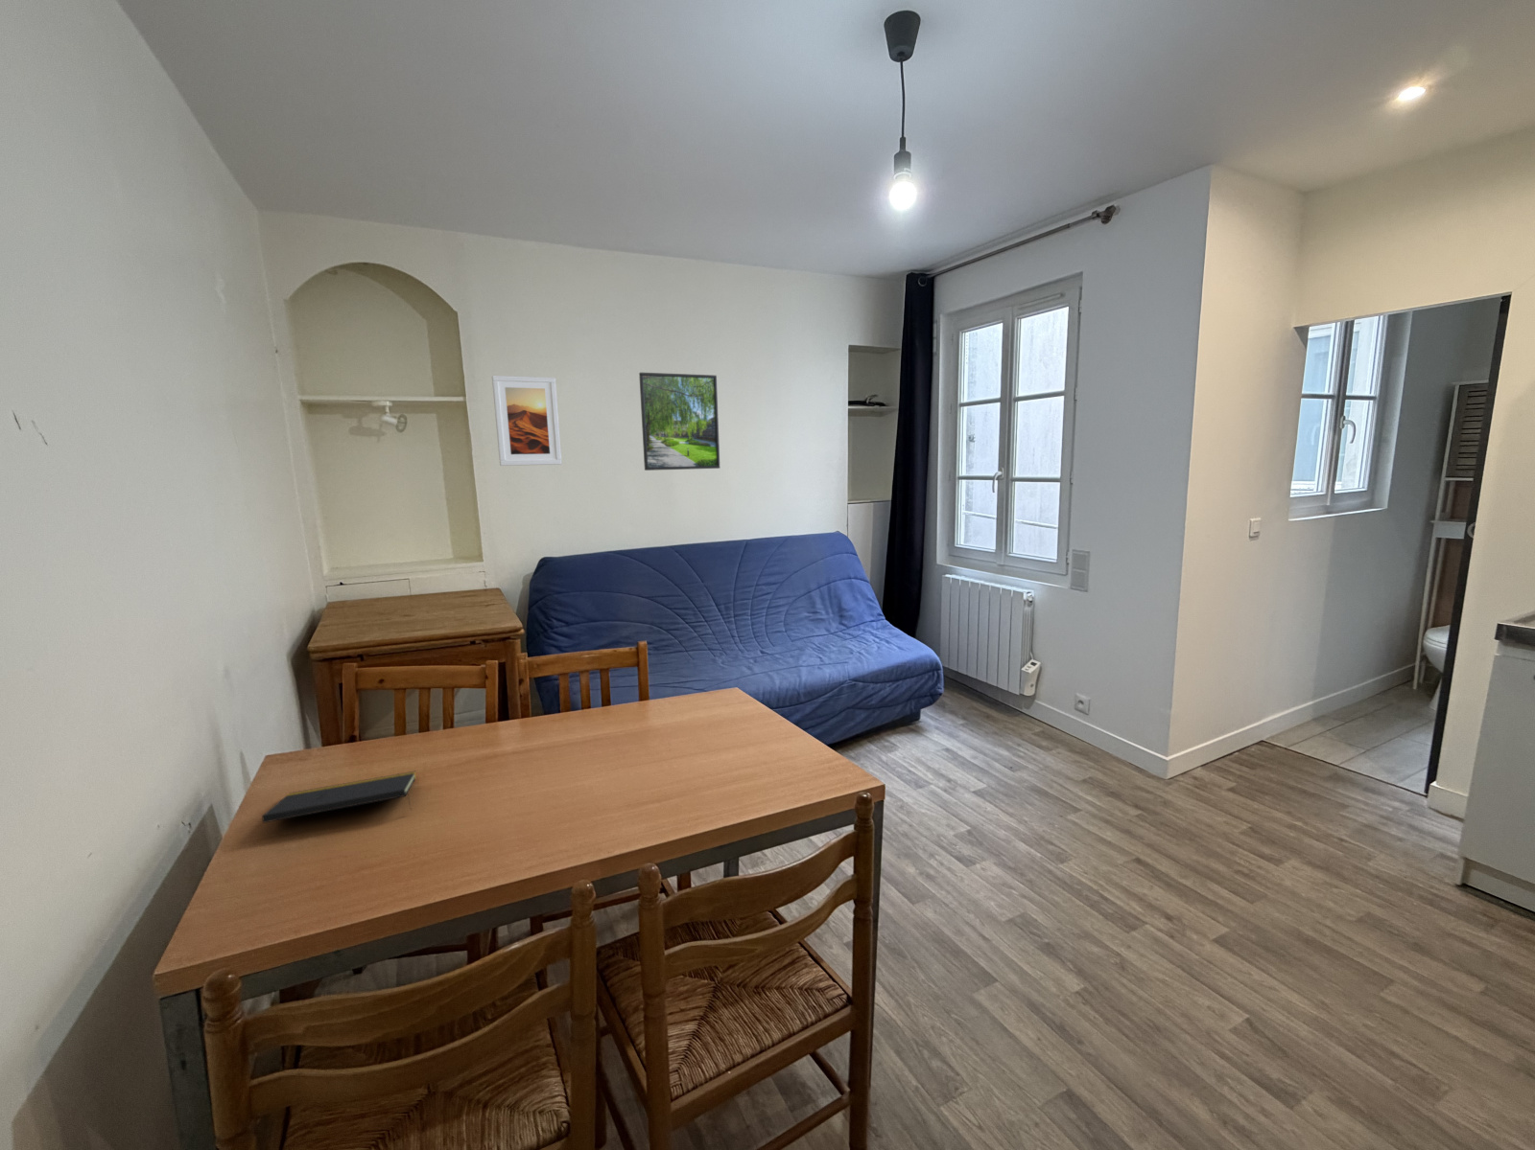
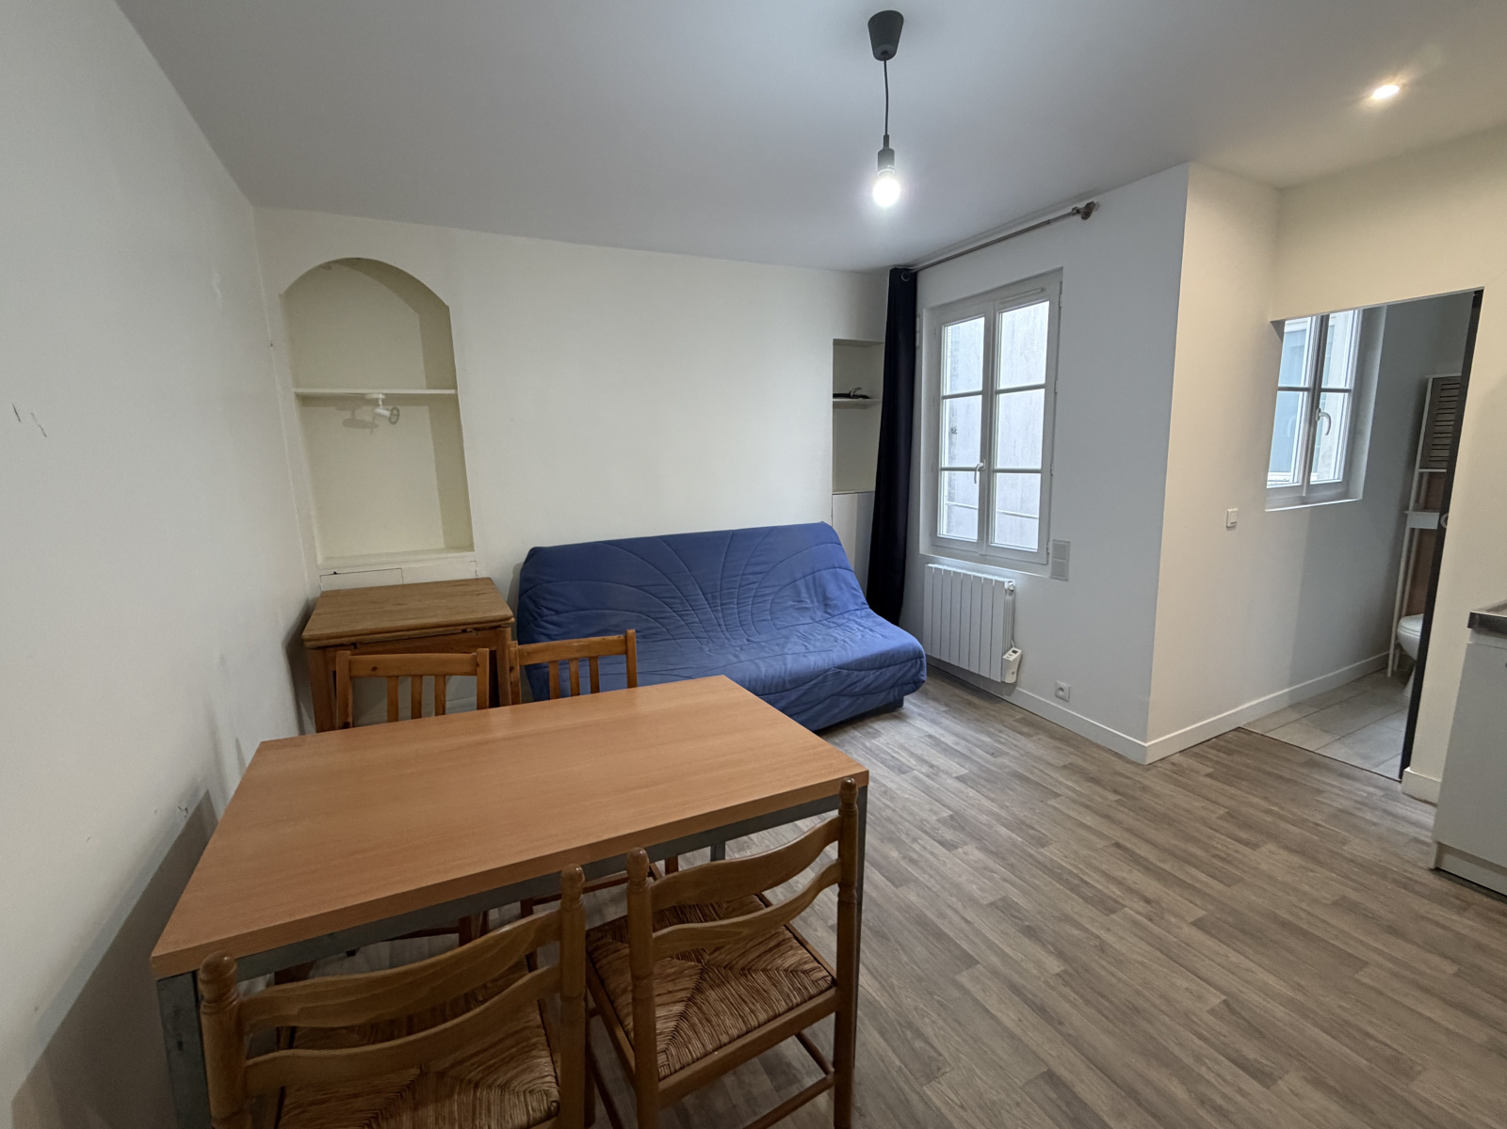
- notepad (346, 795)
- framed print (680, 422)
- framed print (528, 420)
